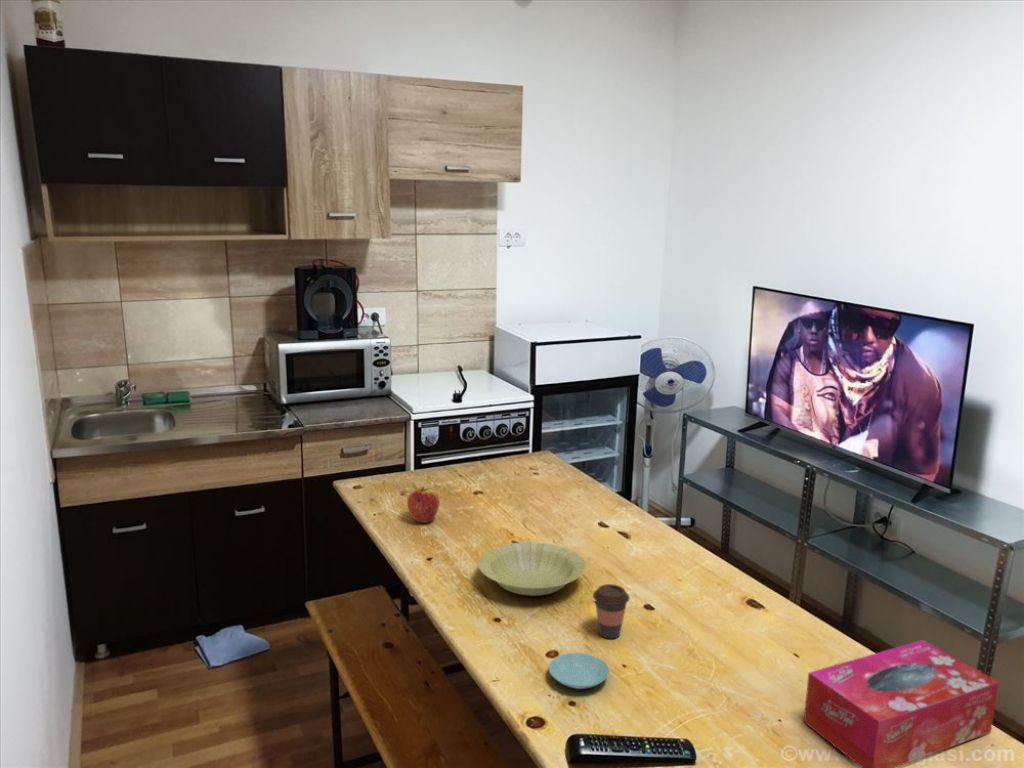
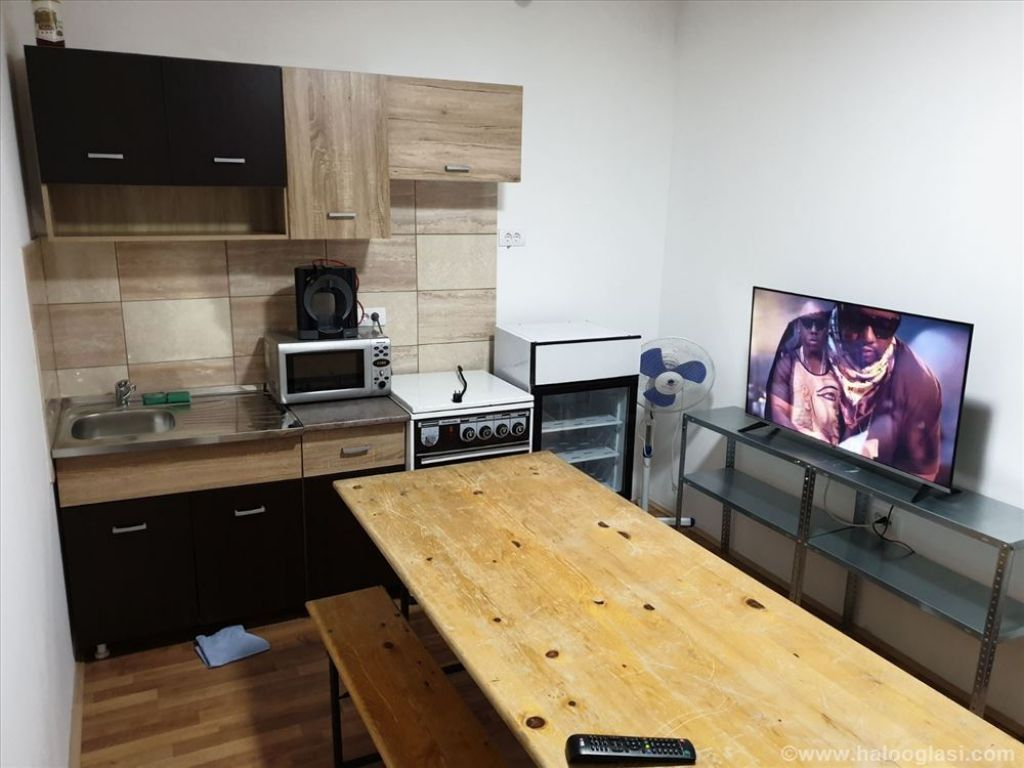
- coffee cup (610, 612)
- tissue box (899, 702)
- bowl (531, 573)
- apple (423, 504)
- saucer (578, 673)
